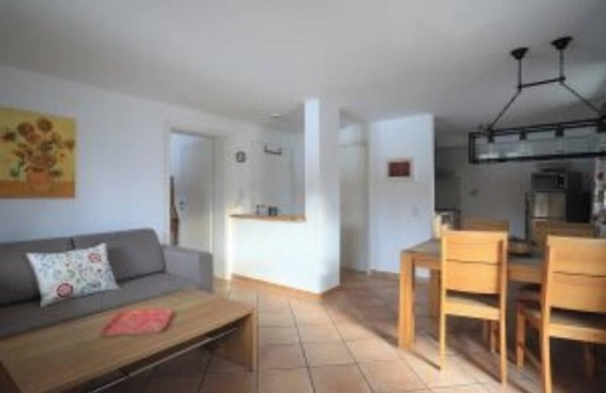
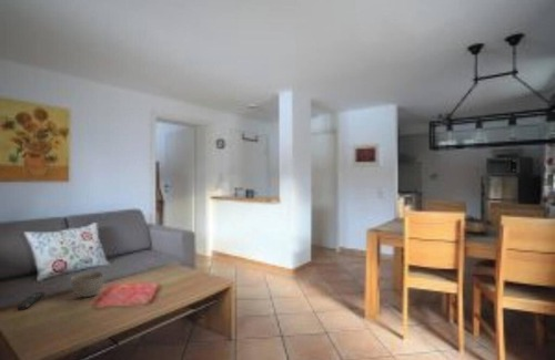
+ bowl (88, 285)
+ remote control (31, 300)
